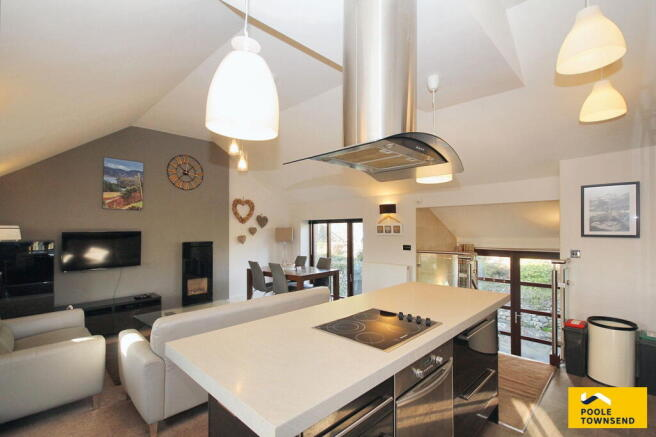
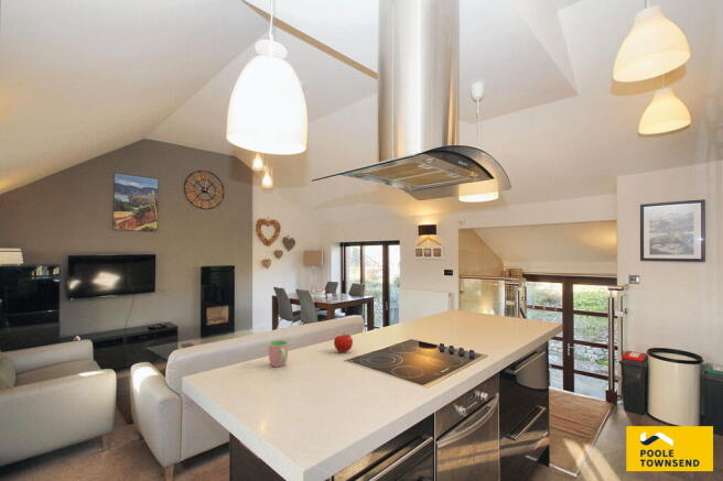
+ cup (279, 354)
+ fruit (343, 341)
